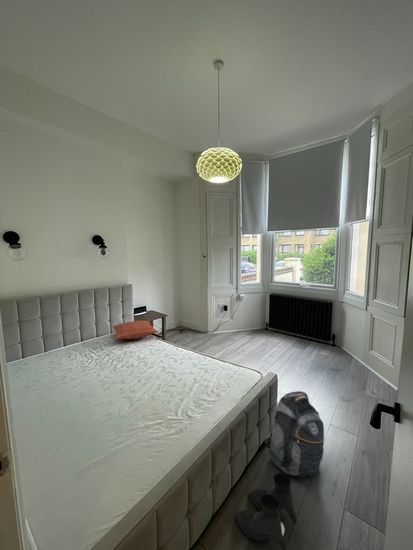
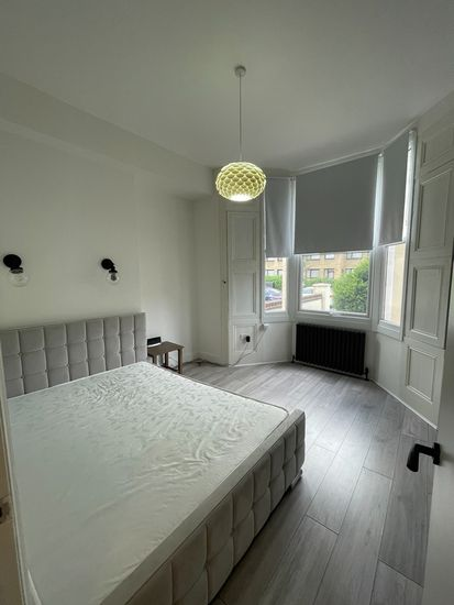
- backpack (296, 426)
- boots (265, 501)
- pillow (134, 329)
